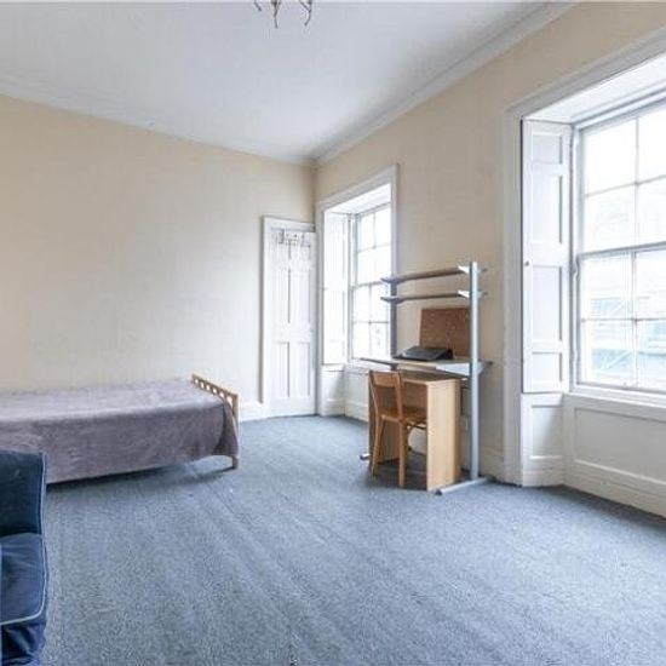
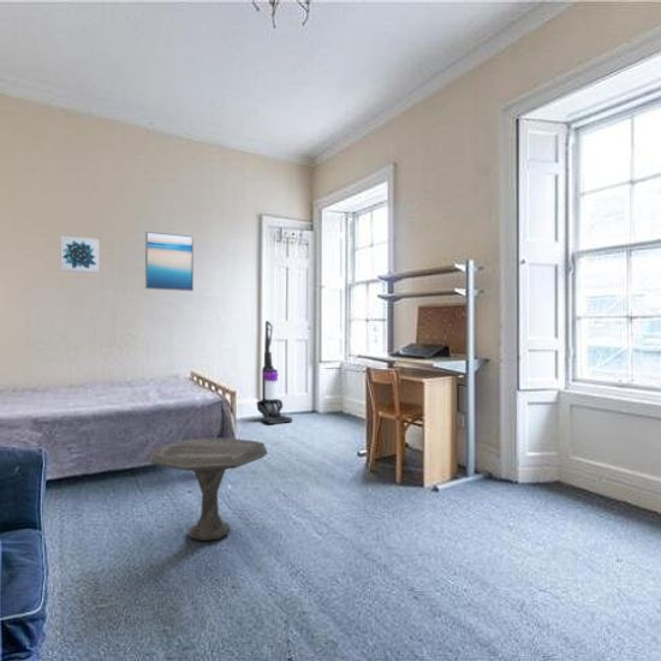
+ side table (209, 489)
+ wall art (169, 261)
+ vacuum cleaner (272, 370)
+ wall art (79, 254)
